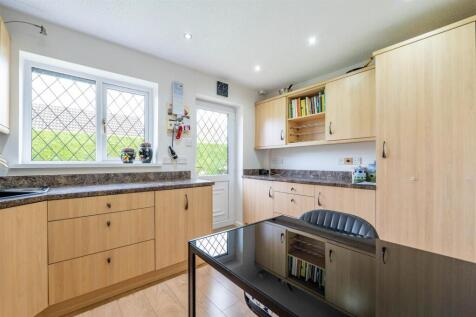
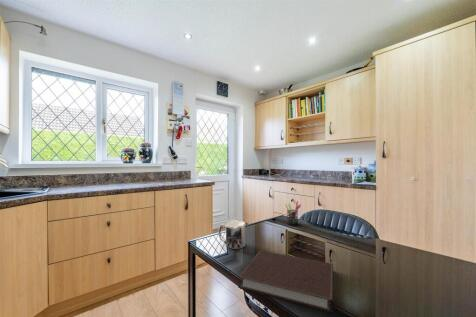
+ notebook (288, 274)
+ mug (232, 232)
+ pen holder (292, 212)
